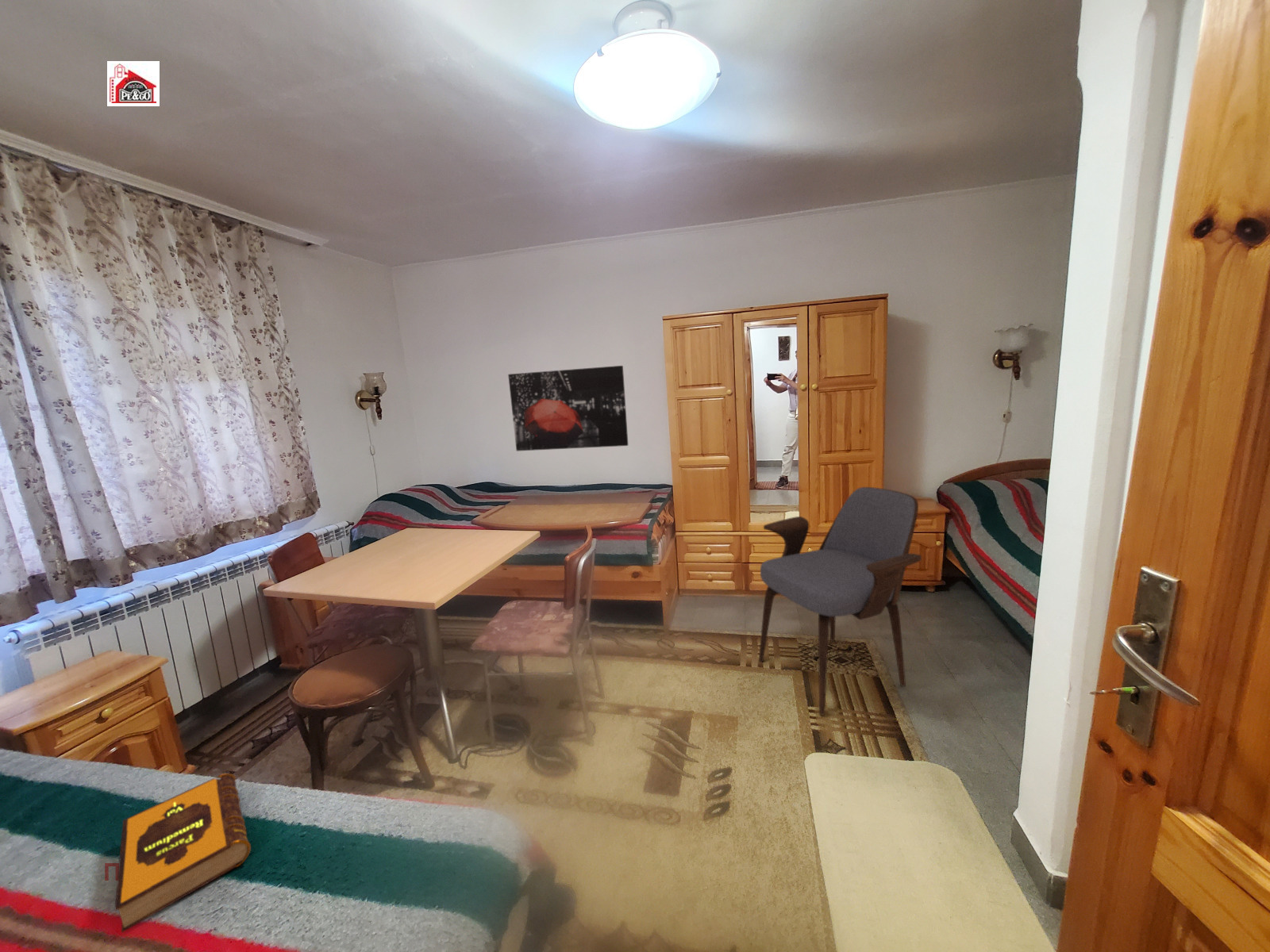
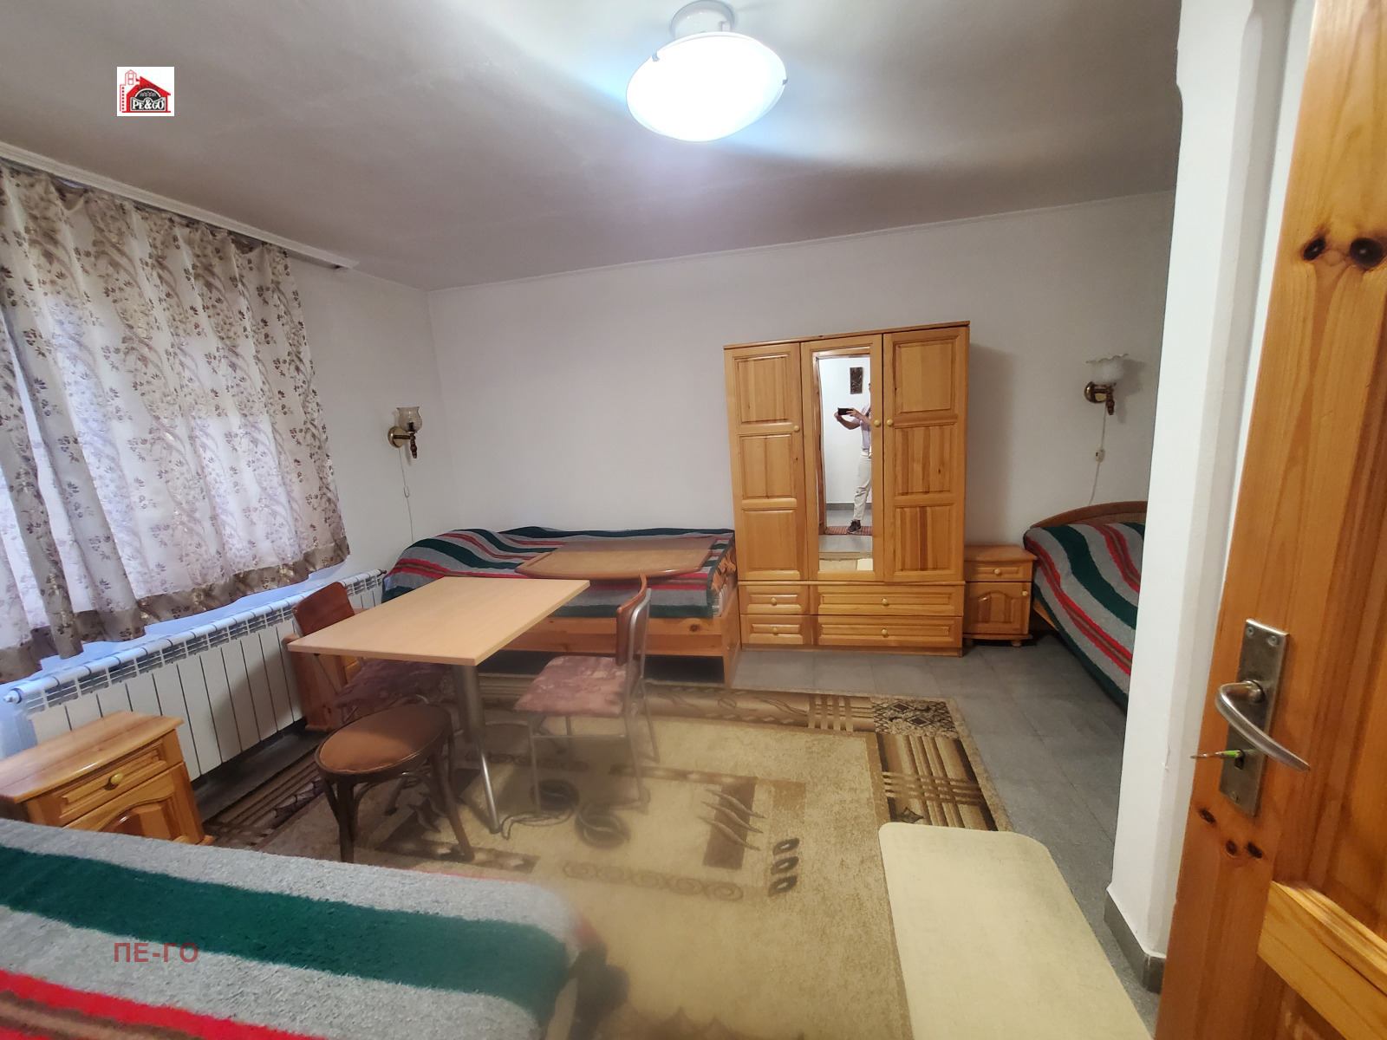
- wall art (568, 409)
- hardback book (187, 838)
- armchair (839, 586)
